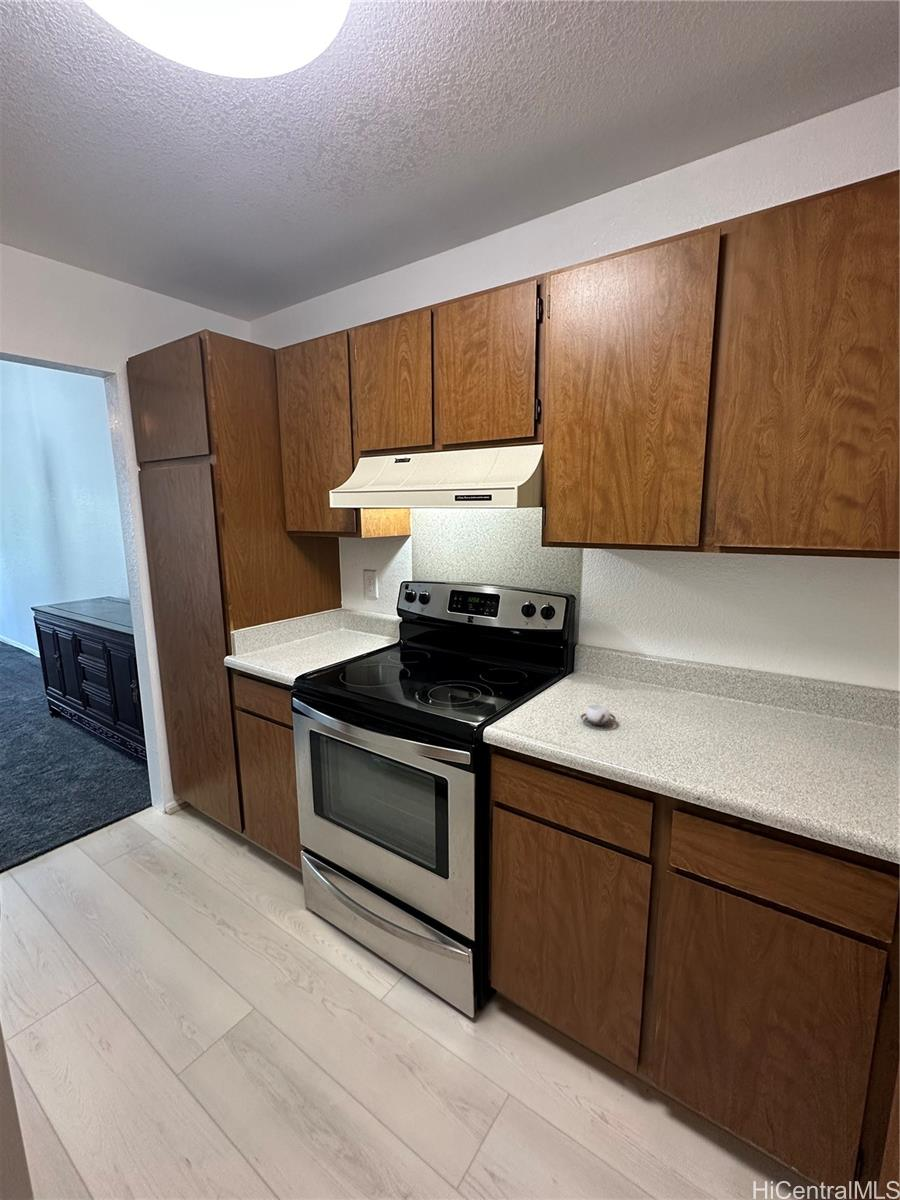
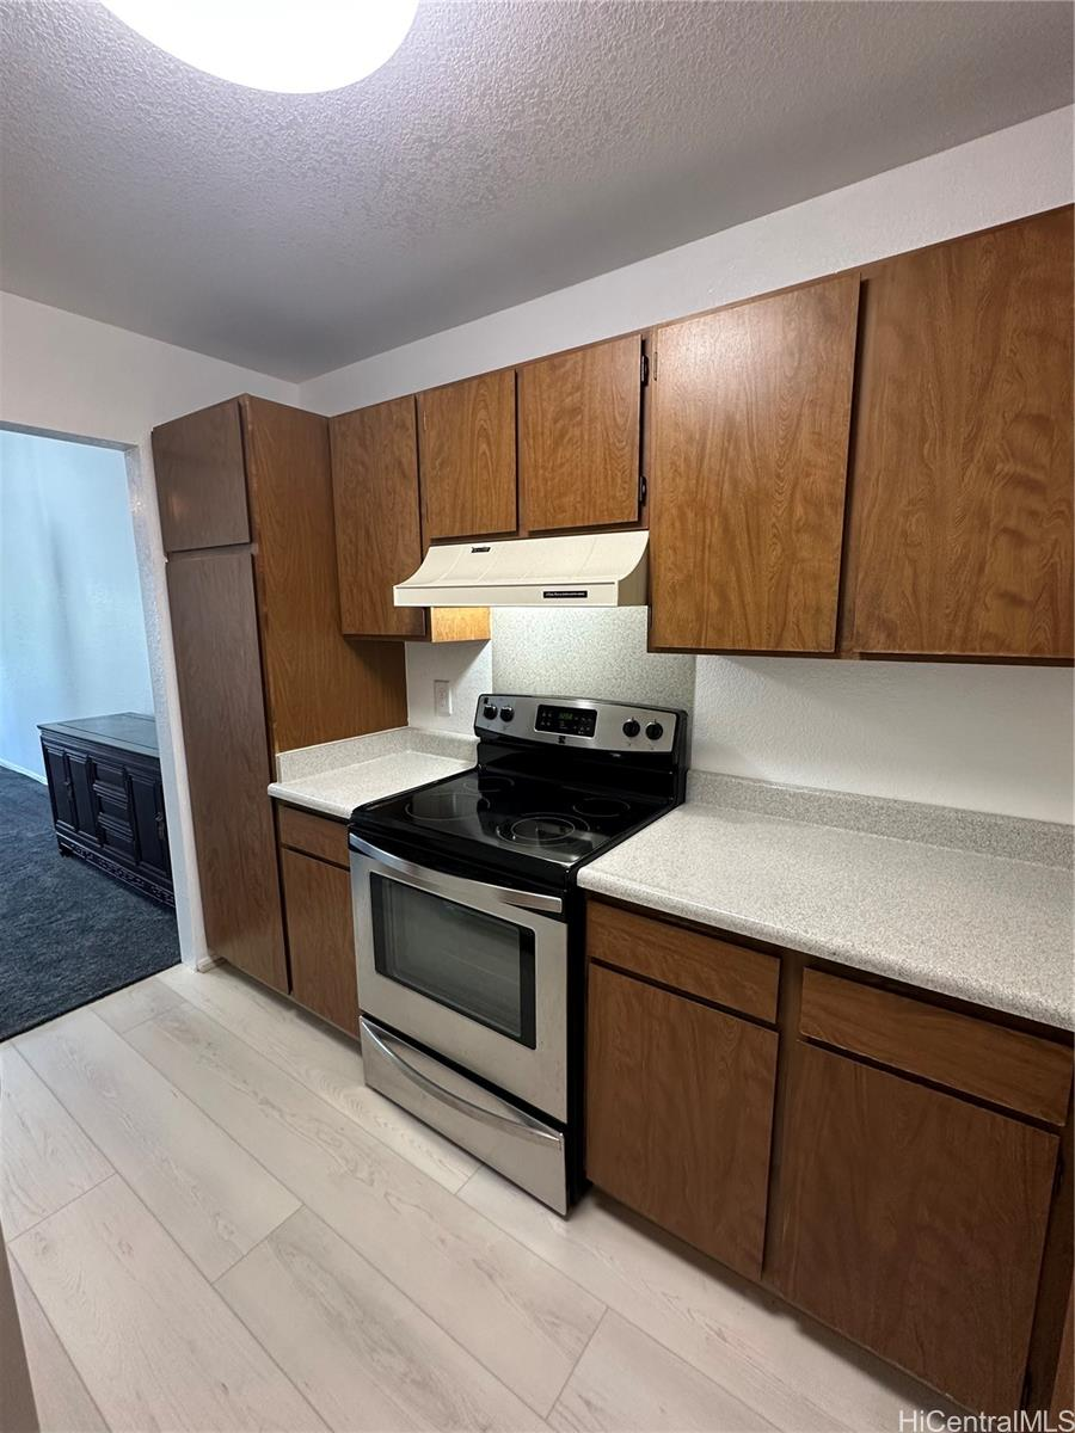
- cup (597, 715)
